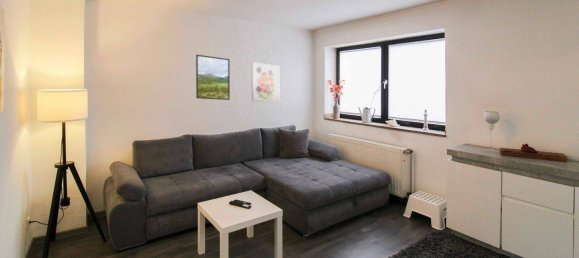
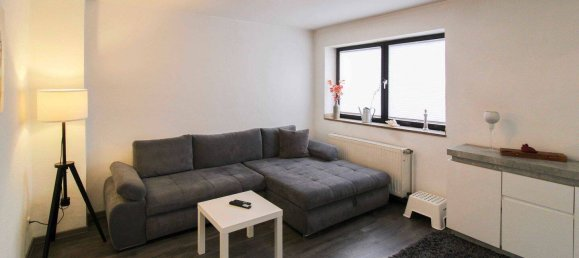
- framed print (213, 78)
- wall art (266, 83)
